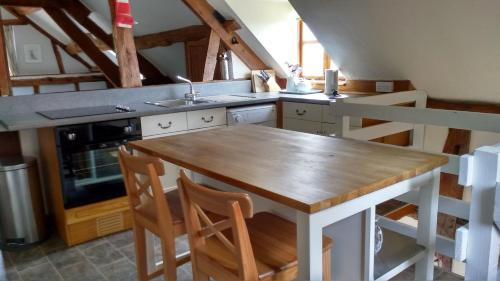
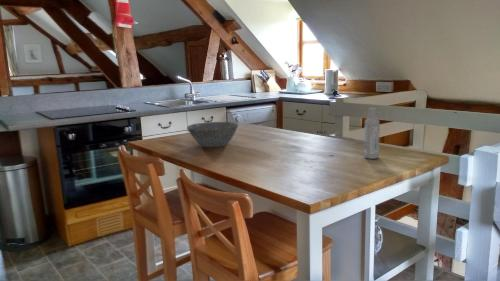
+ bottle (371, 132)
+ bowl (212, 135)
